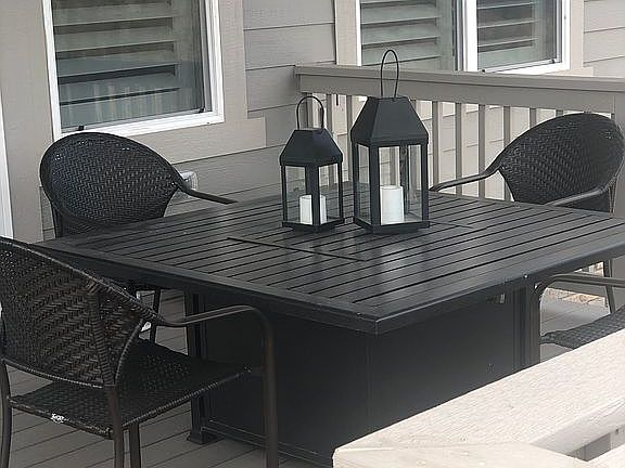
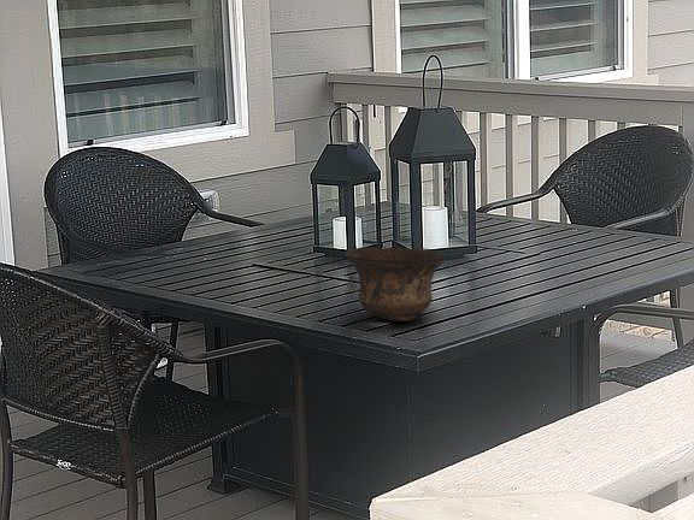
+ bowl (396, 284)
